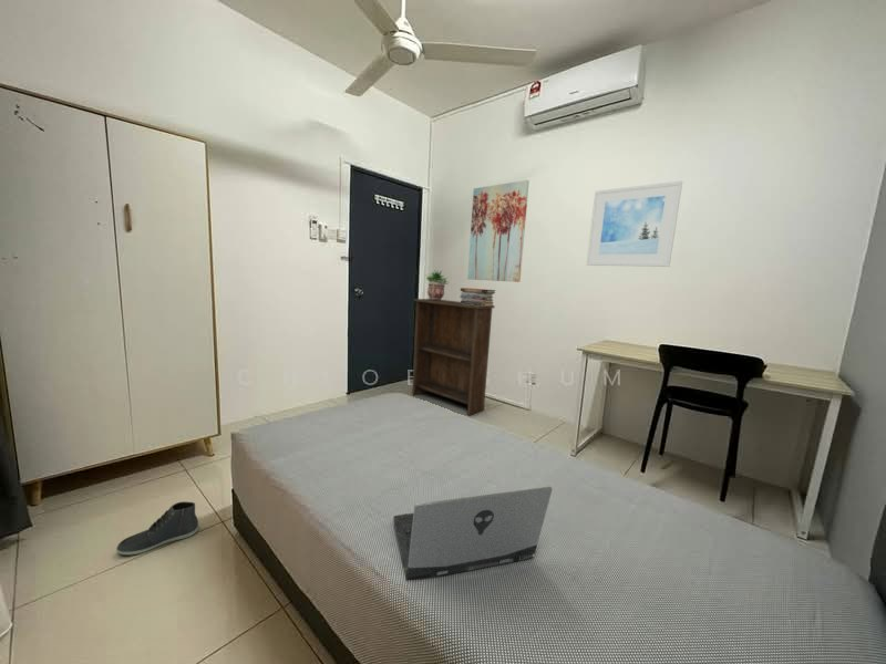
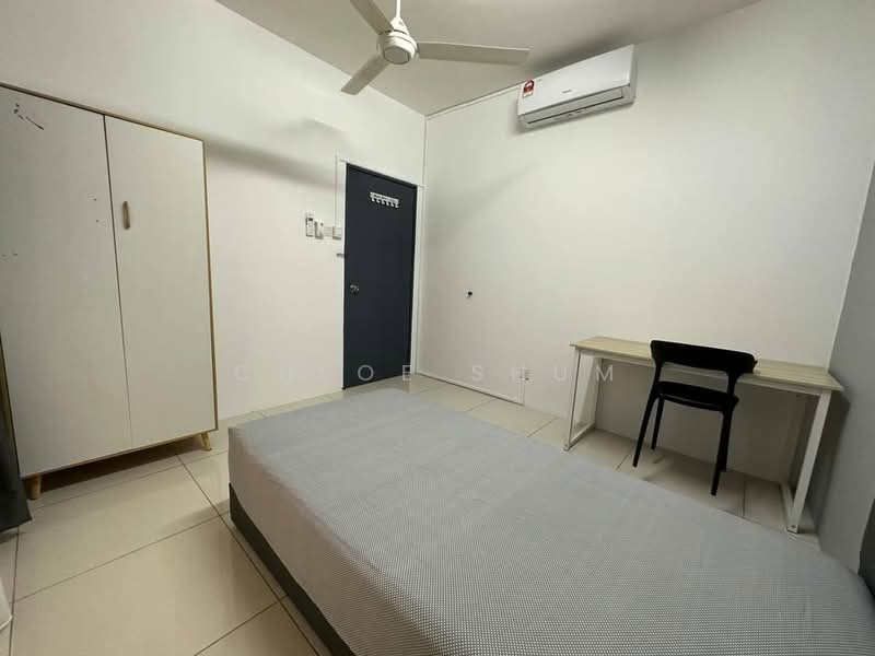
- bookshelf (449, 353)
- sneaker (158, 525)
- laptop computer (464, 506)
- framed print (630, 227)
- book stack (476, 297)
- potted plant (436, 284)
- wall art (495, 234)
